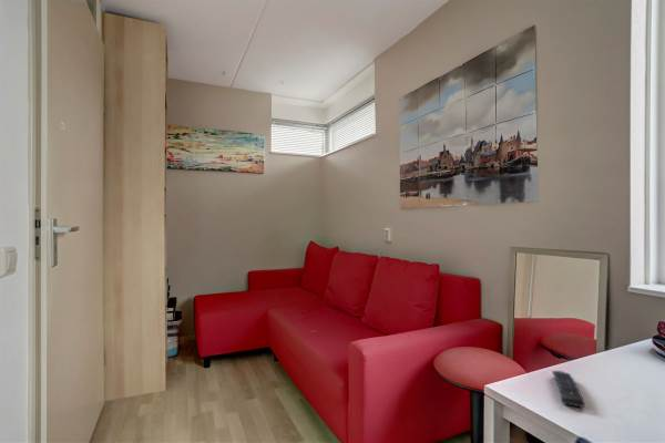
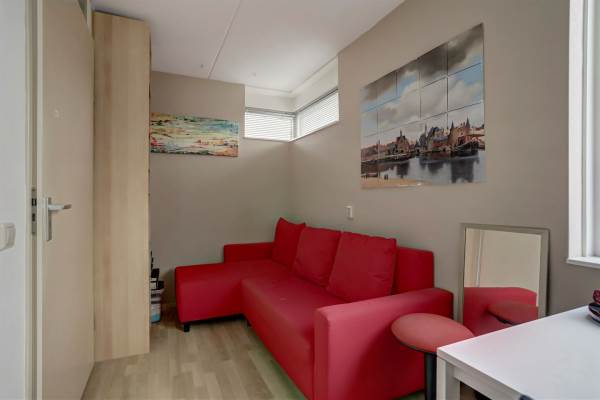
- remote control (565, 384)
